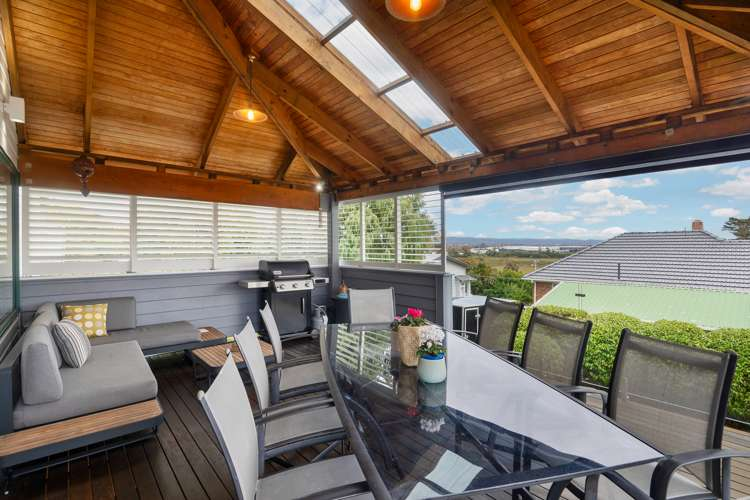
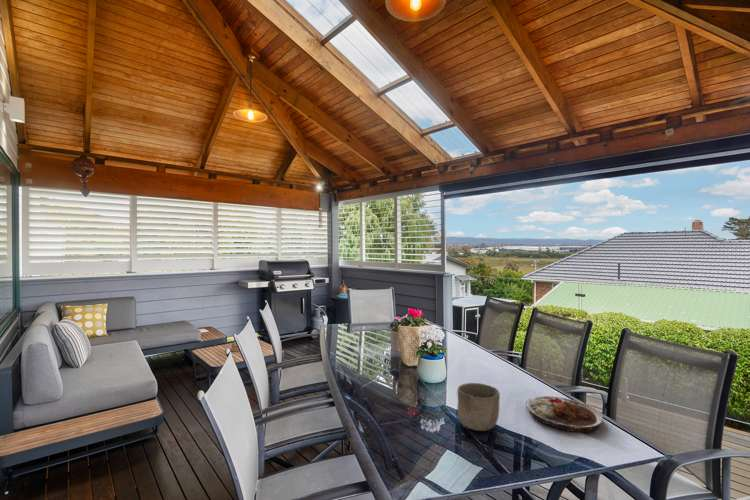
+ bowl (478, 408)
+ plate (562, 410)
